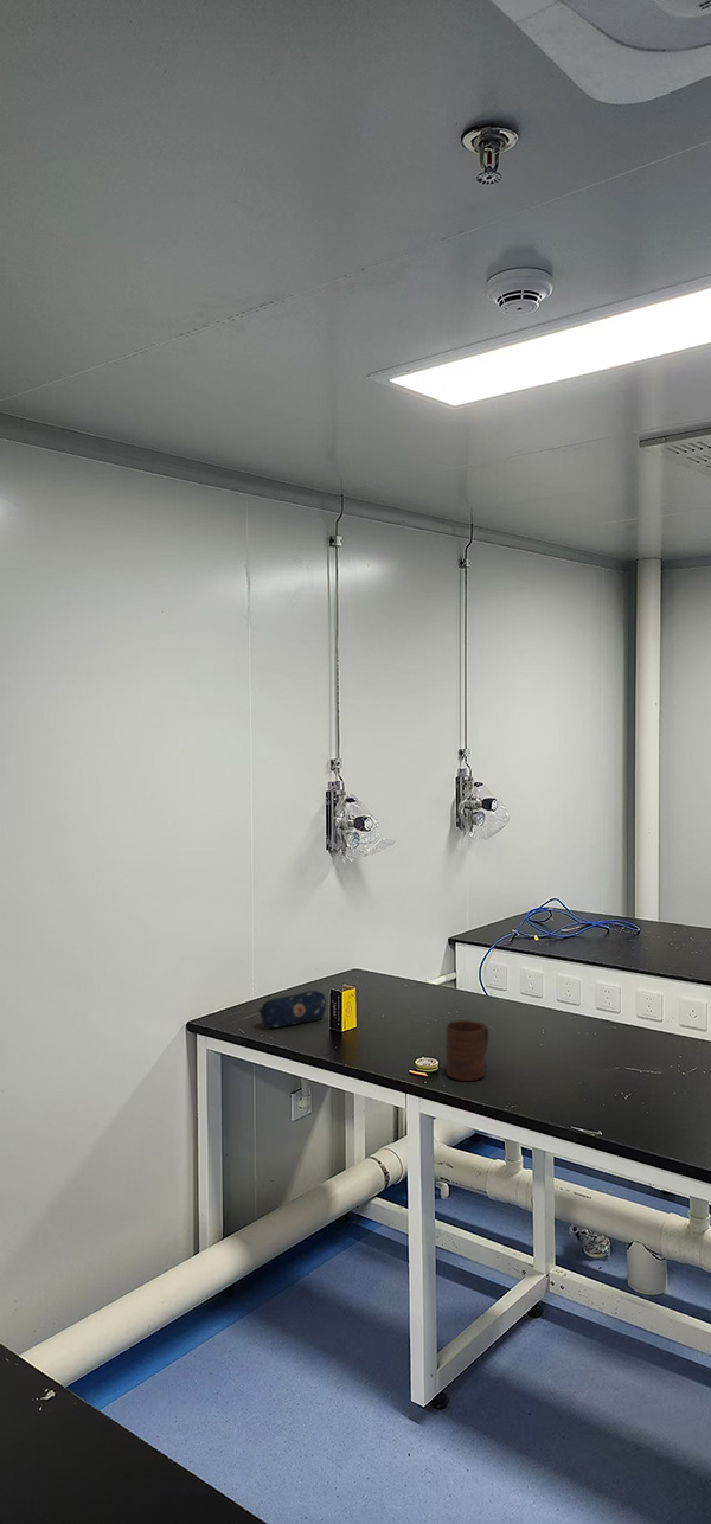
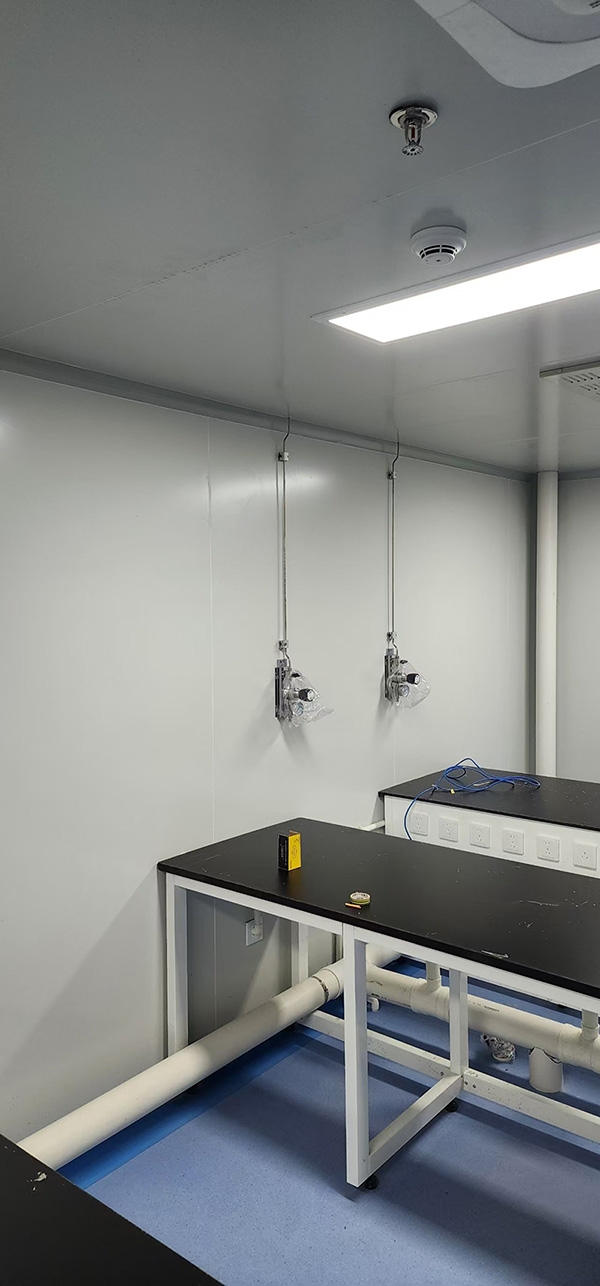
- pencil case (294, 1008)
- cup (467, 1048)
